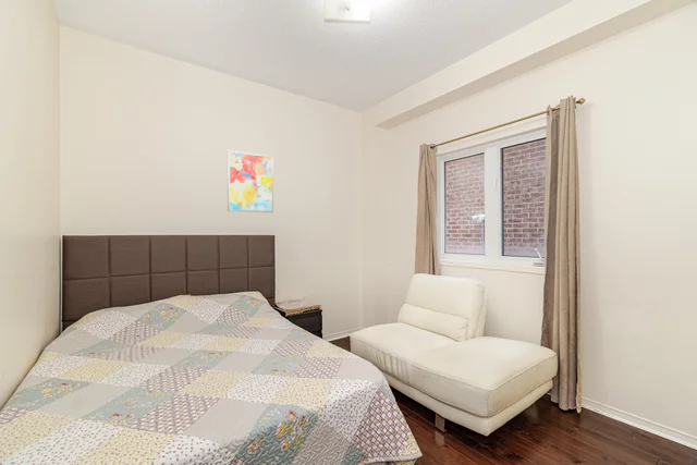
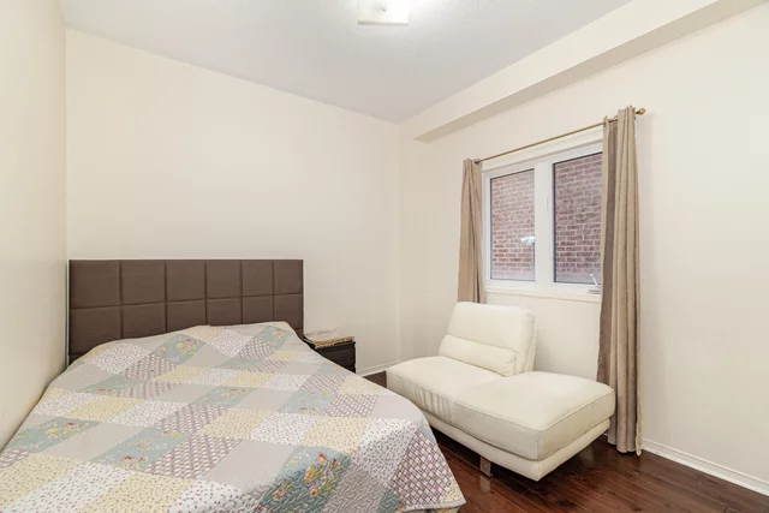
- wall art (250, 182)
